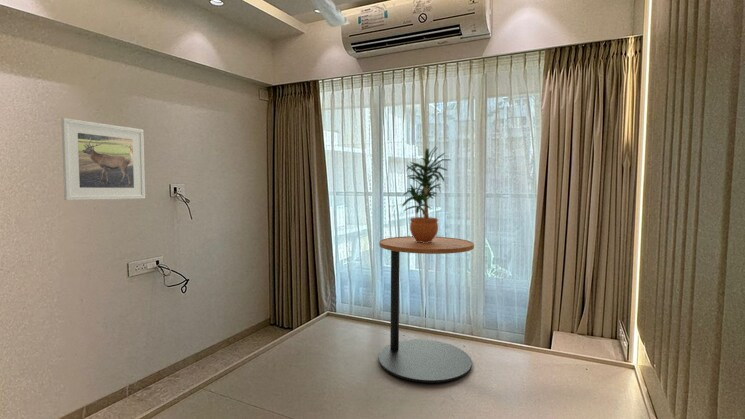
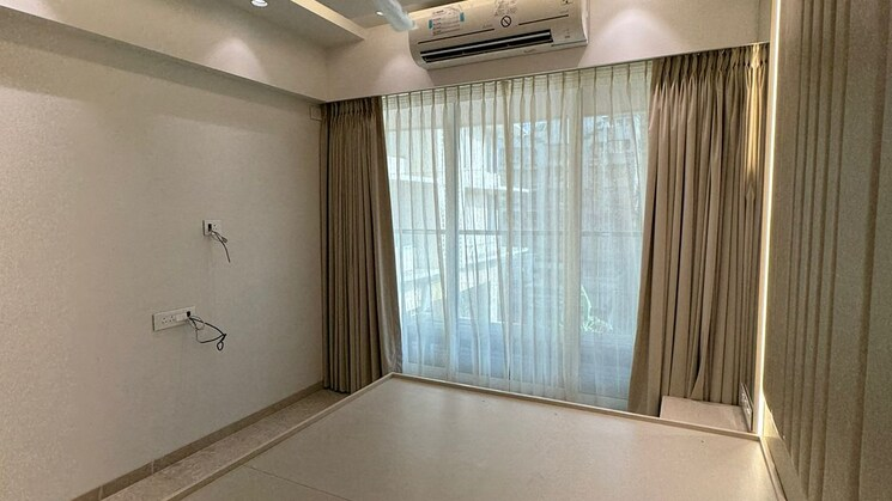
- side table (398, 301)
- potted plant (425, 193)
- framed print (107, 162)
